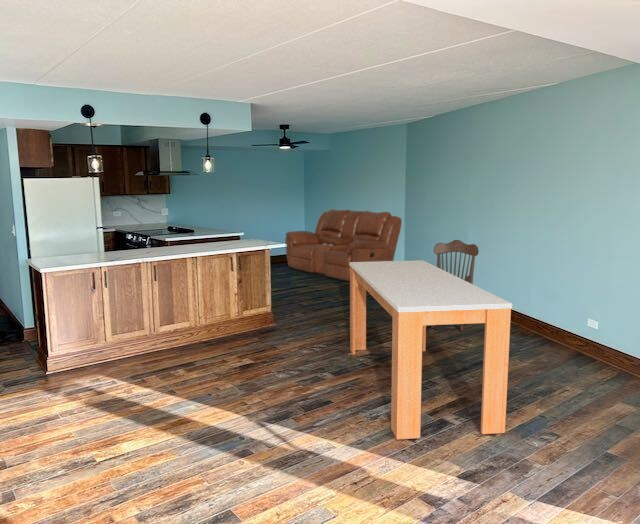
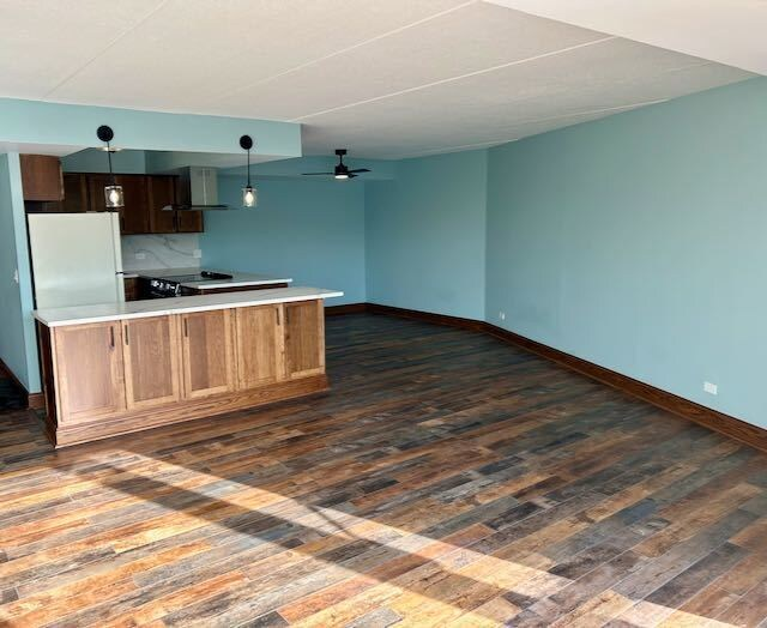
- sofa (340, 242)
- dining chair (454, 275)
- dining table (412, 331)
